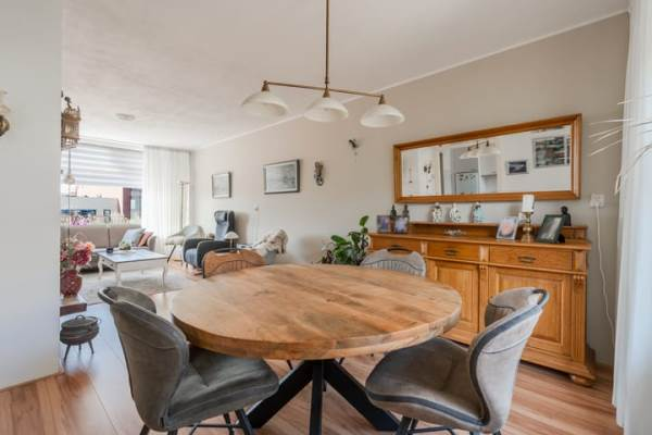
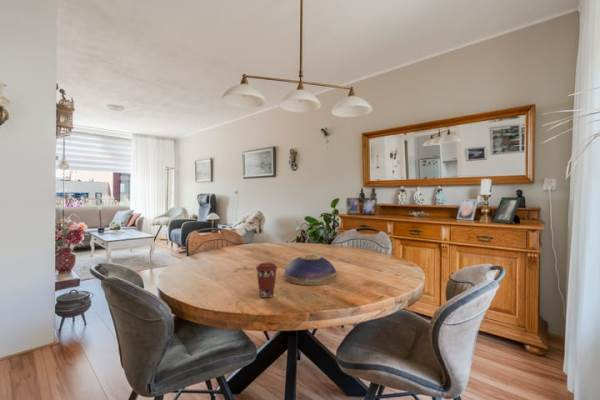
+ coffee cup (266, 280)
+ decorative bowl (310, 266)
